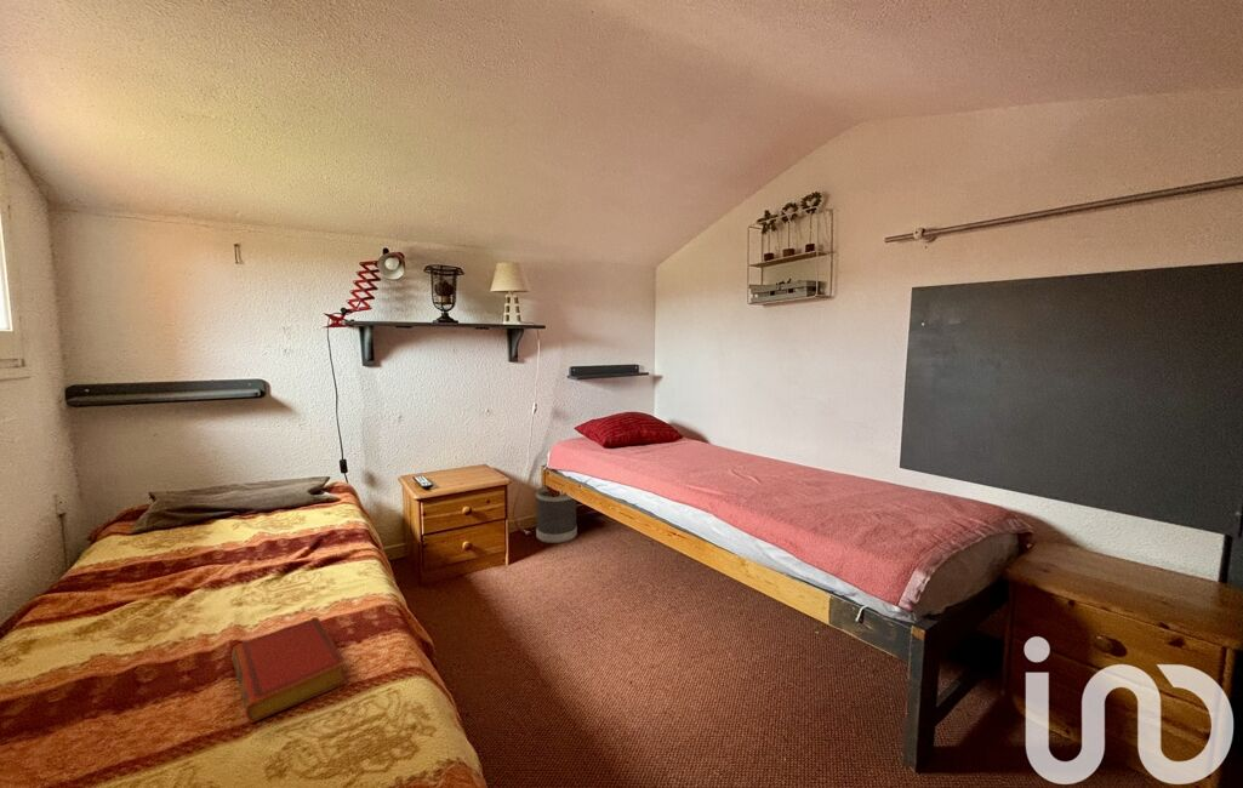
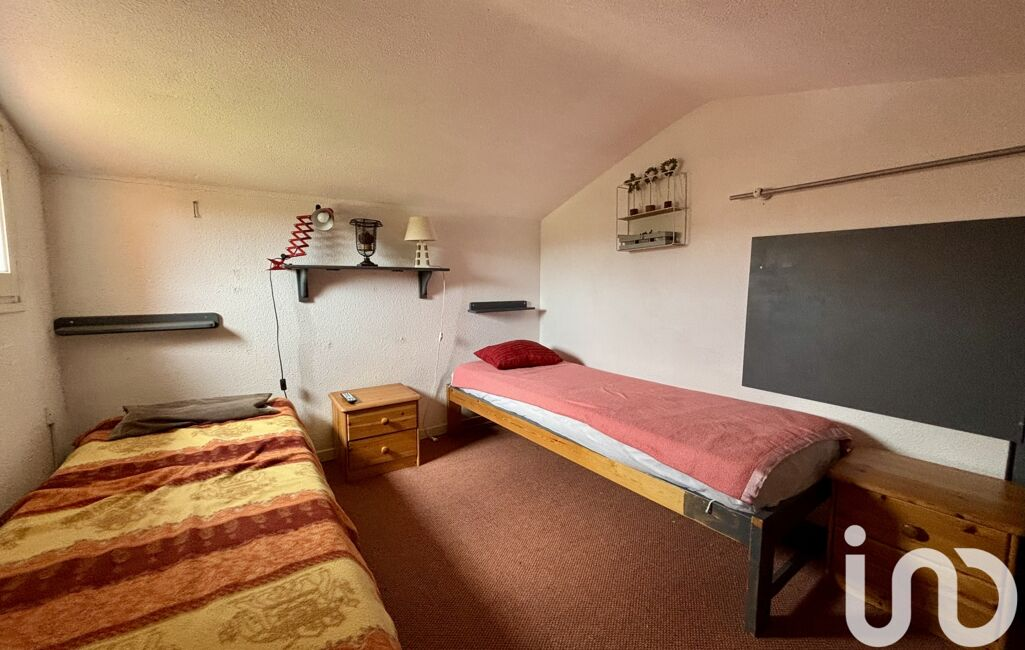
- book (287, 662)
- wastebasket (555, 513)
